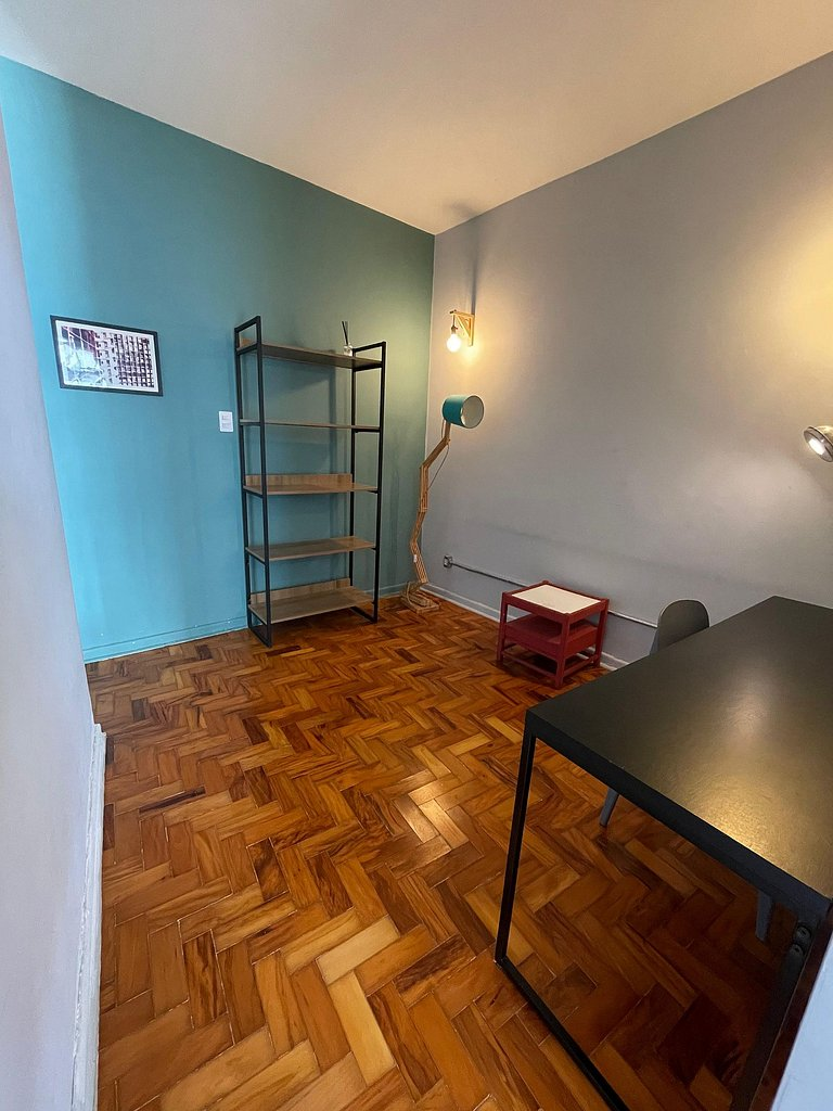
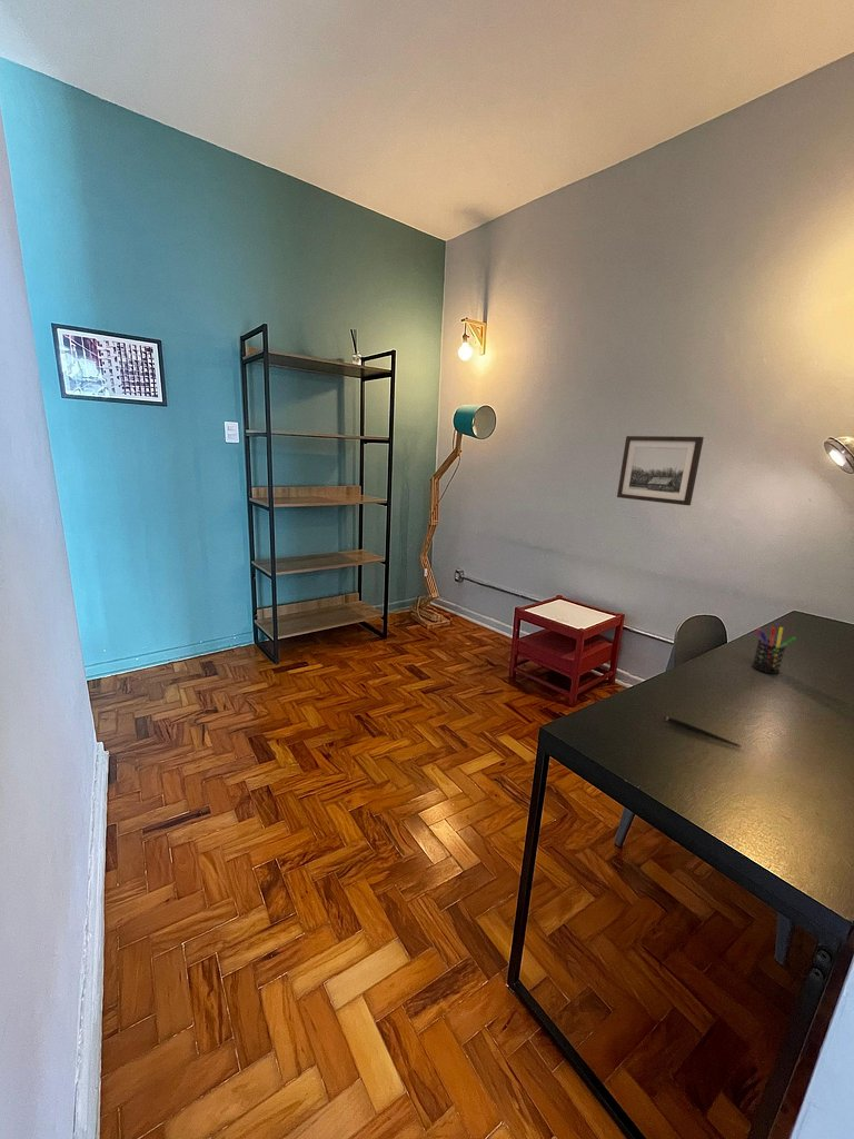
+ wall art (657, 469)
+ pen (701, 731)
+ pen holder (773, 647)
